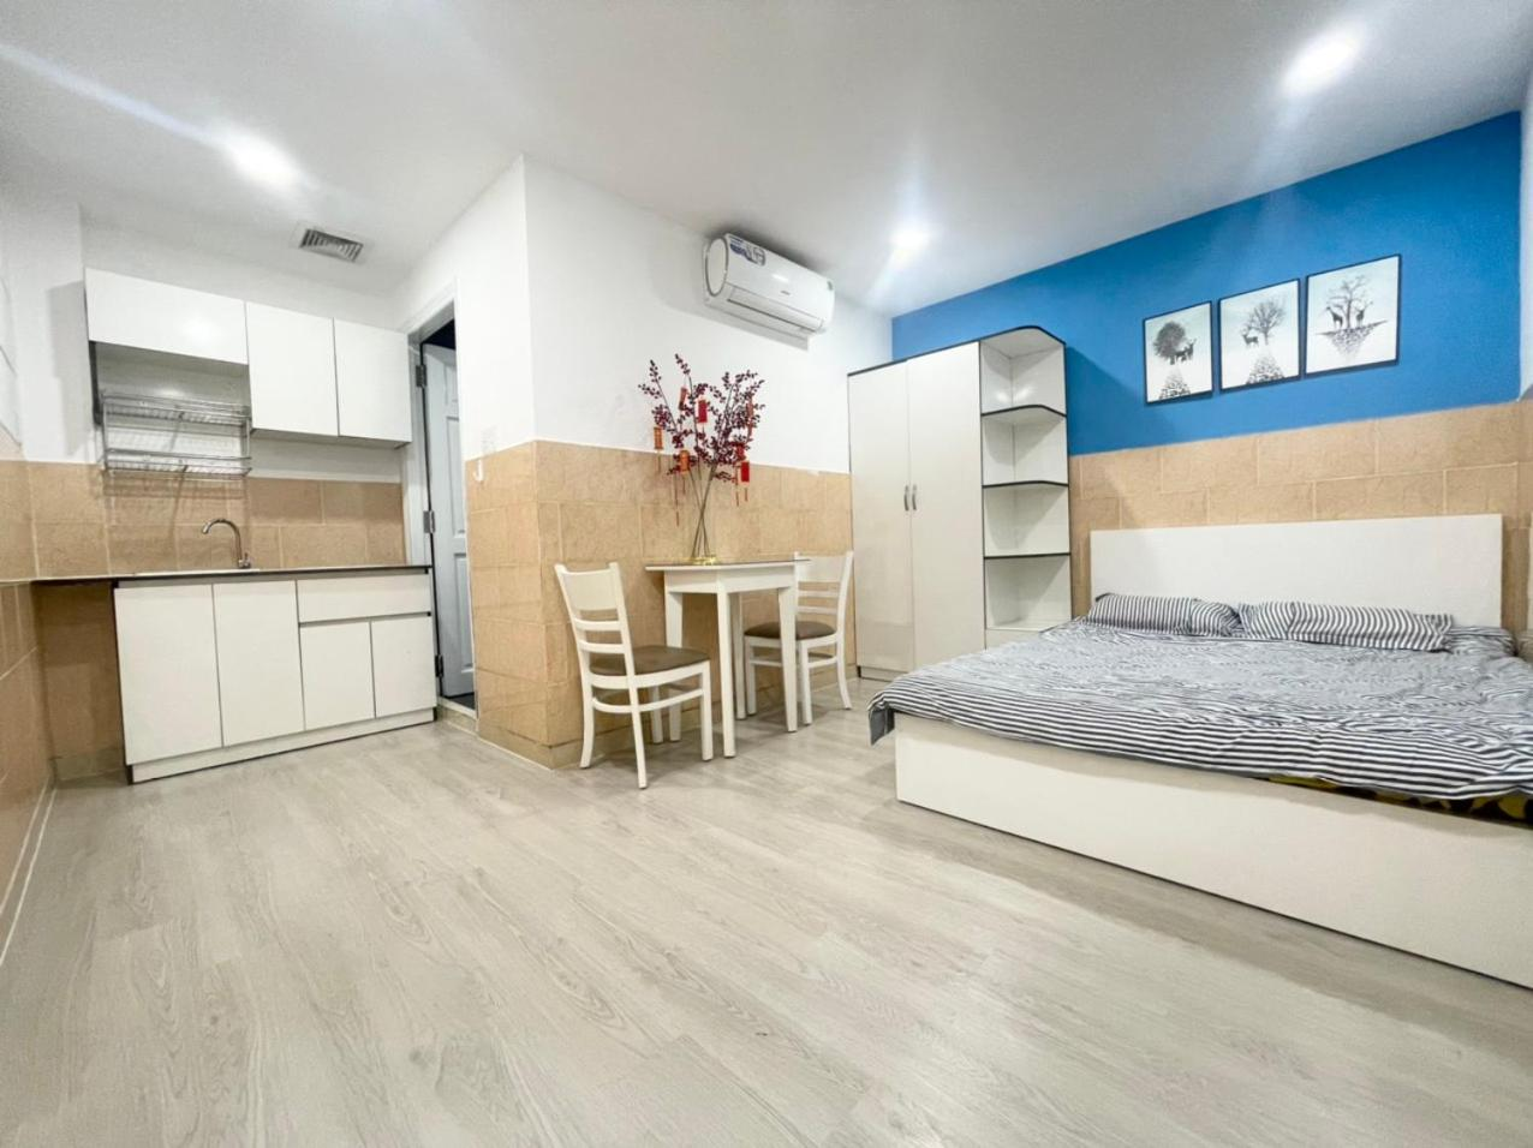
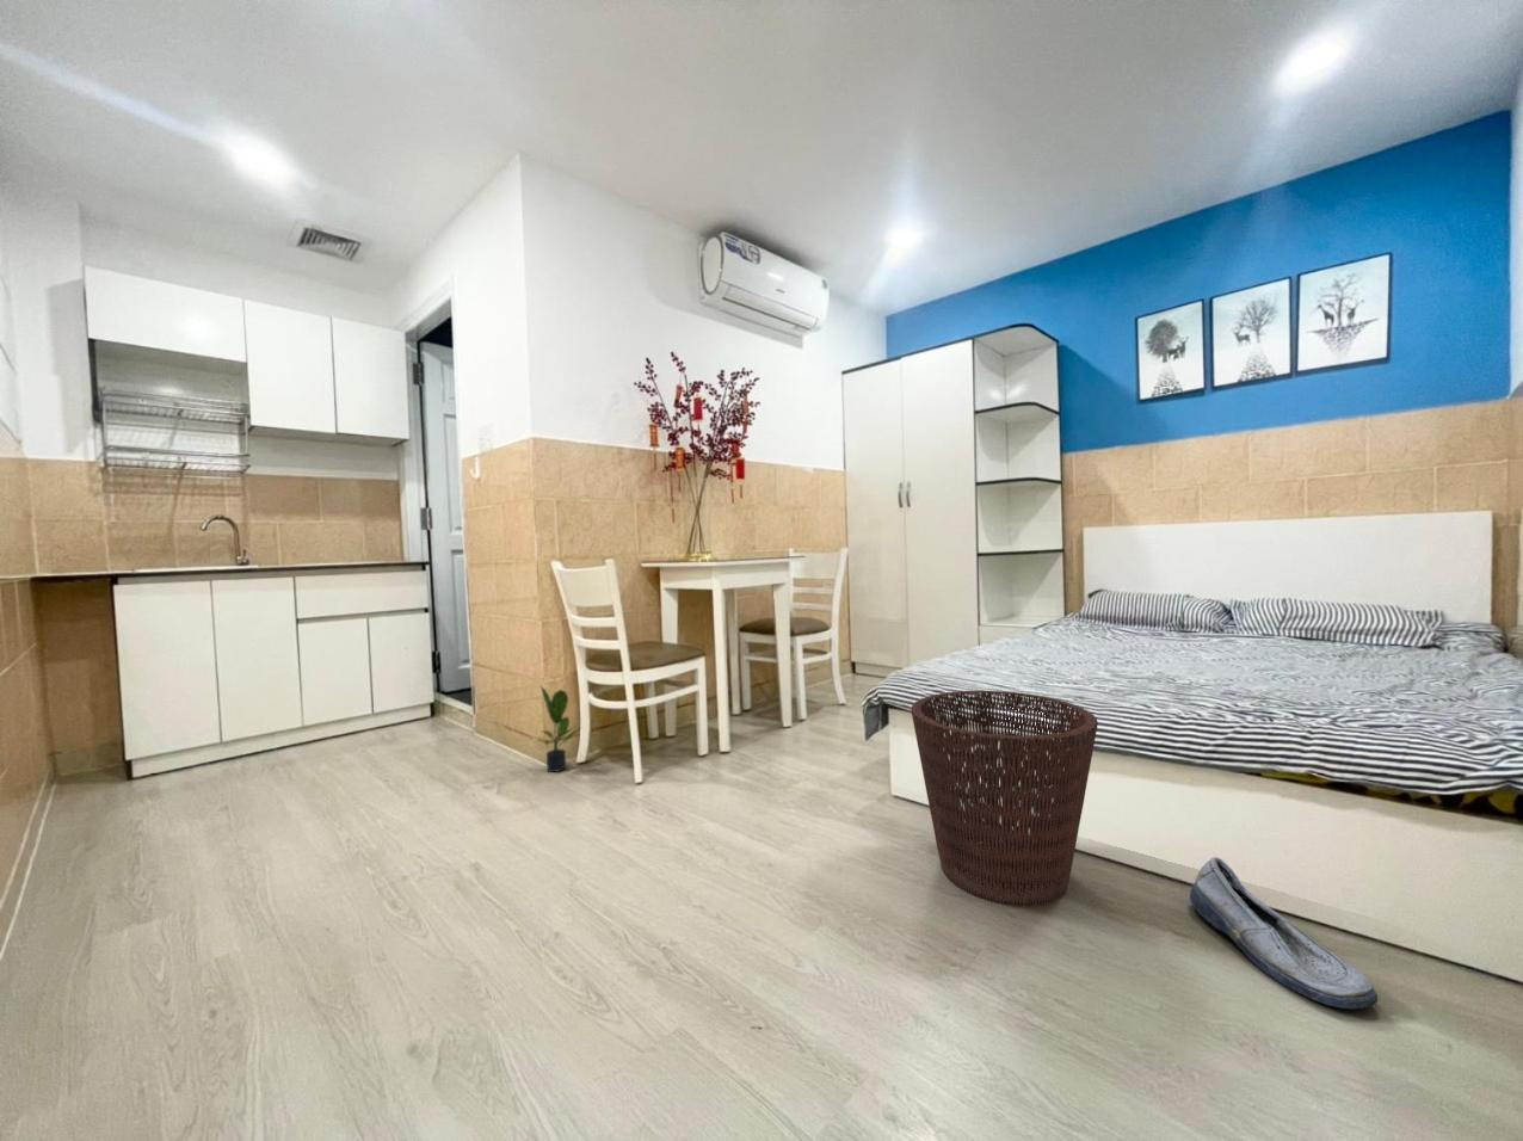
+ basket (1001, 791)
+ potted plant (558, 726)
+ shoe (1270, 923)
